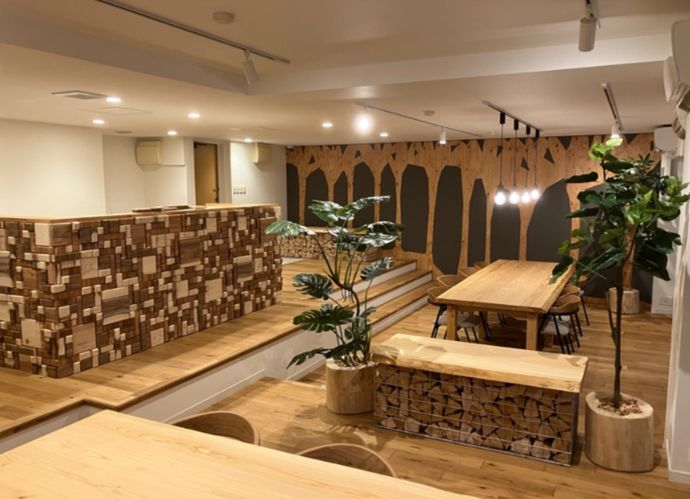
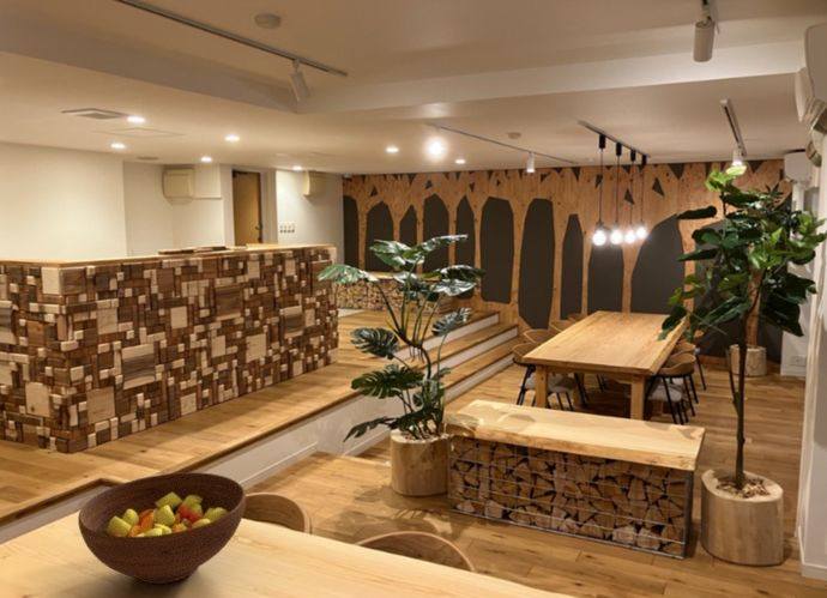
+ fruit bowl (167, 534)
